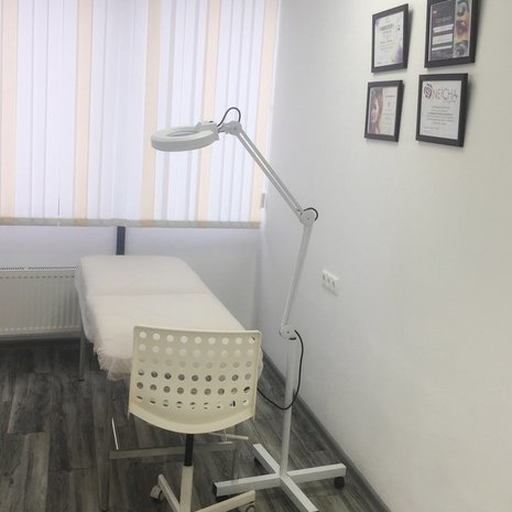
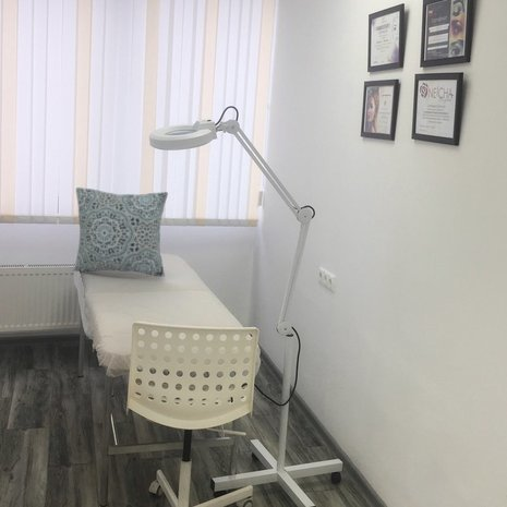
+ pillow (120, 232)
